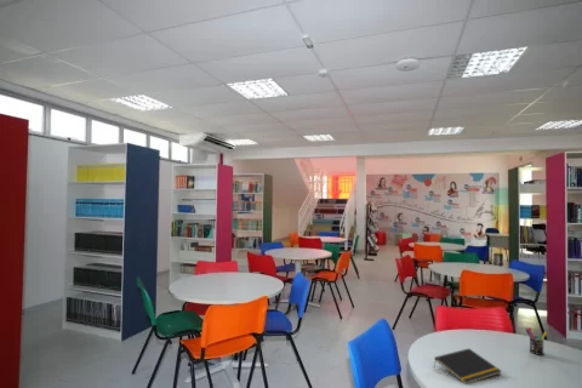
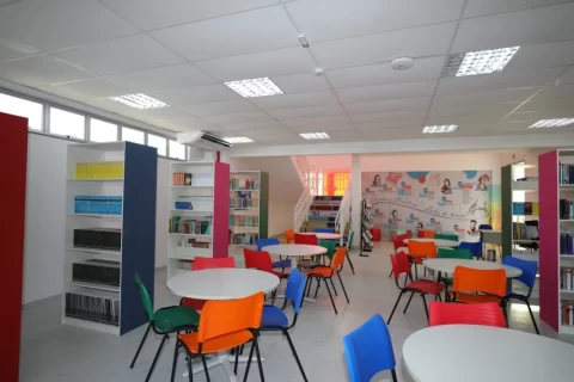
- notepad (467, 365)
- pen holder (536, 341)
